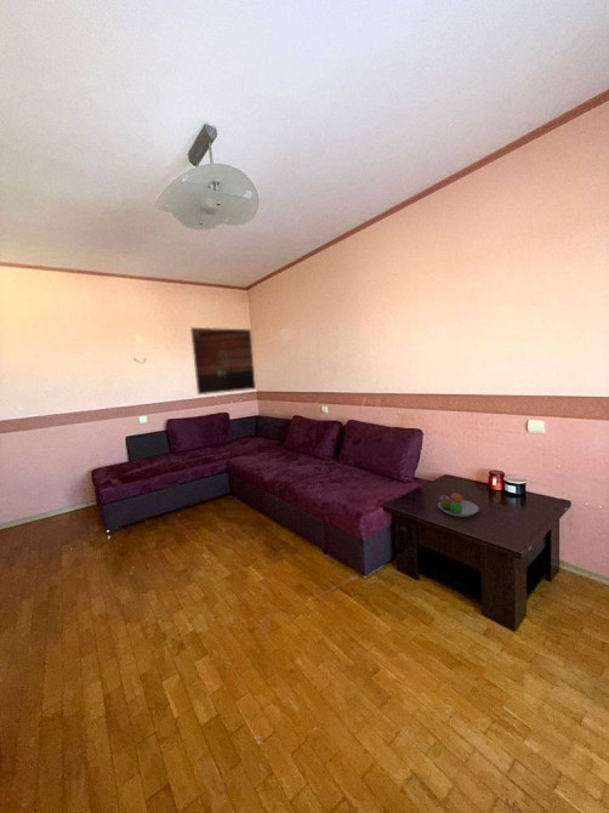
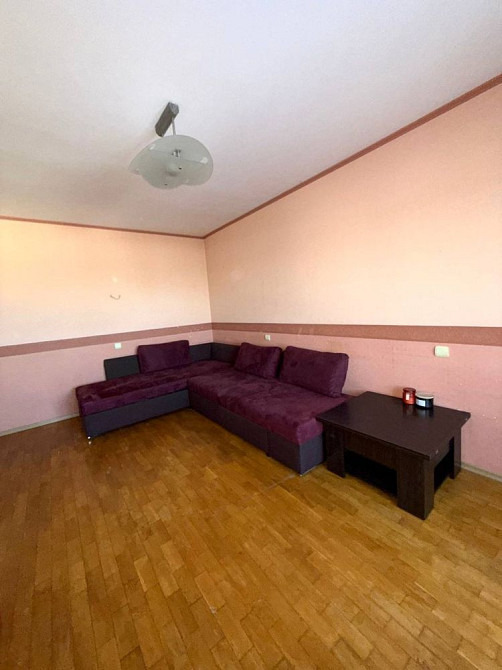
- fruit bowl (456, 502)
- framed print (224, 360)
